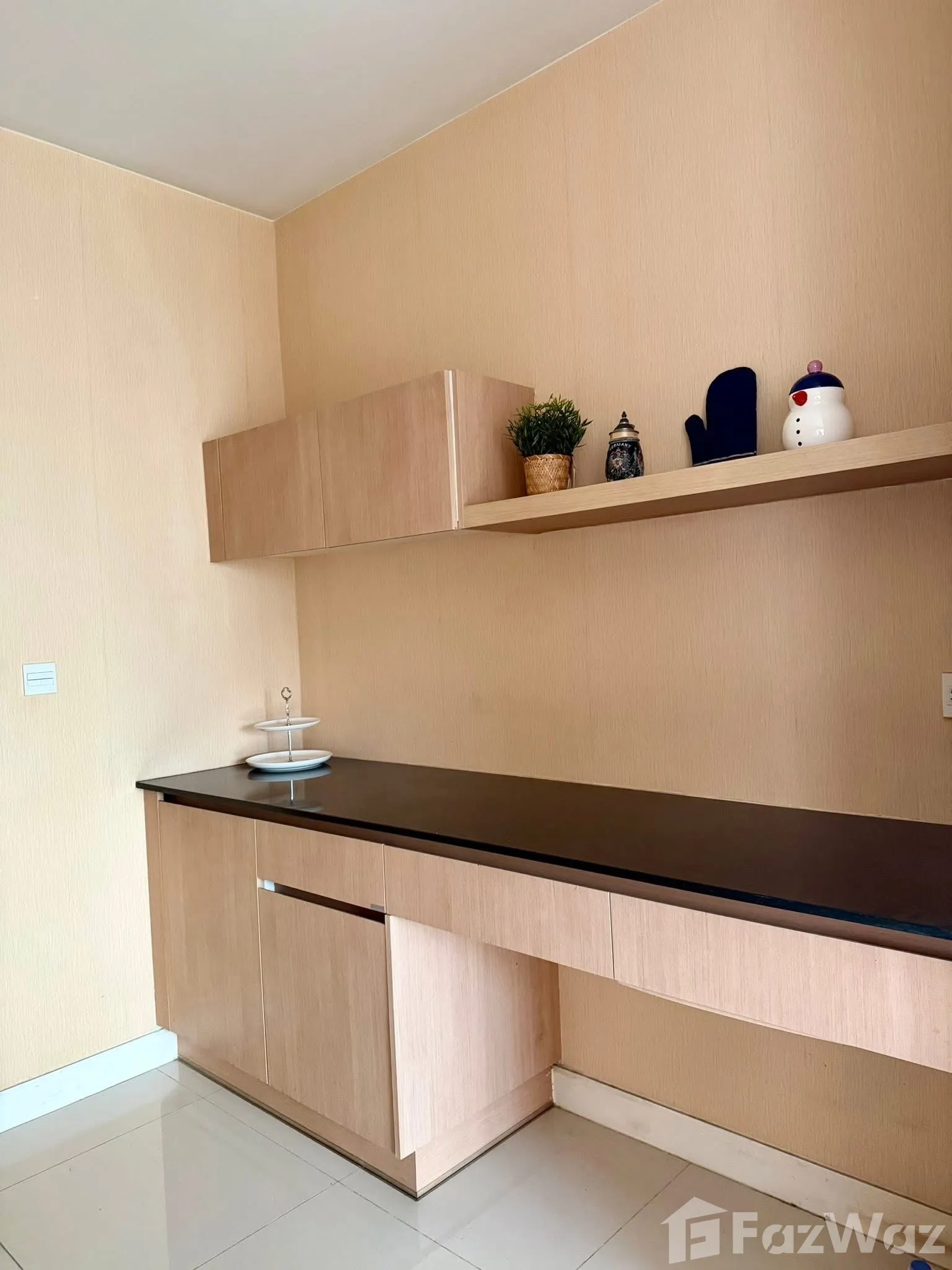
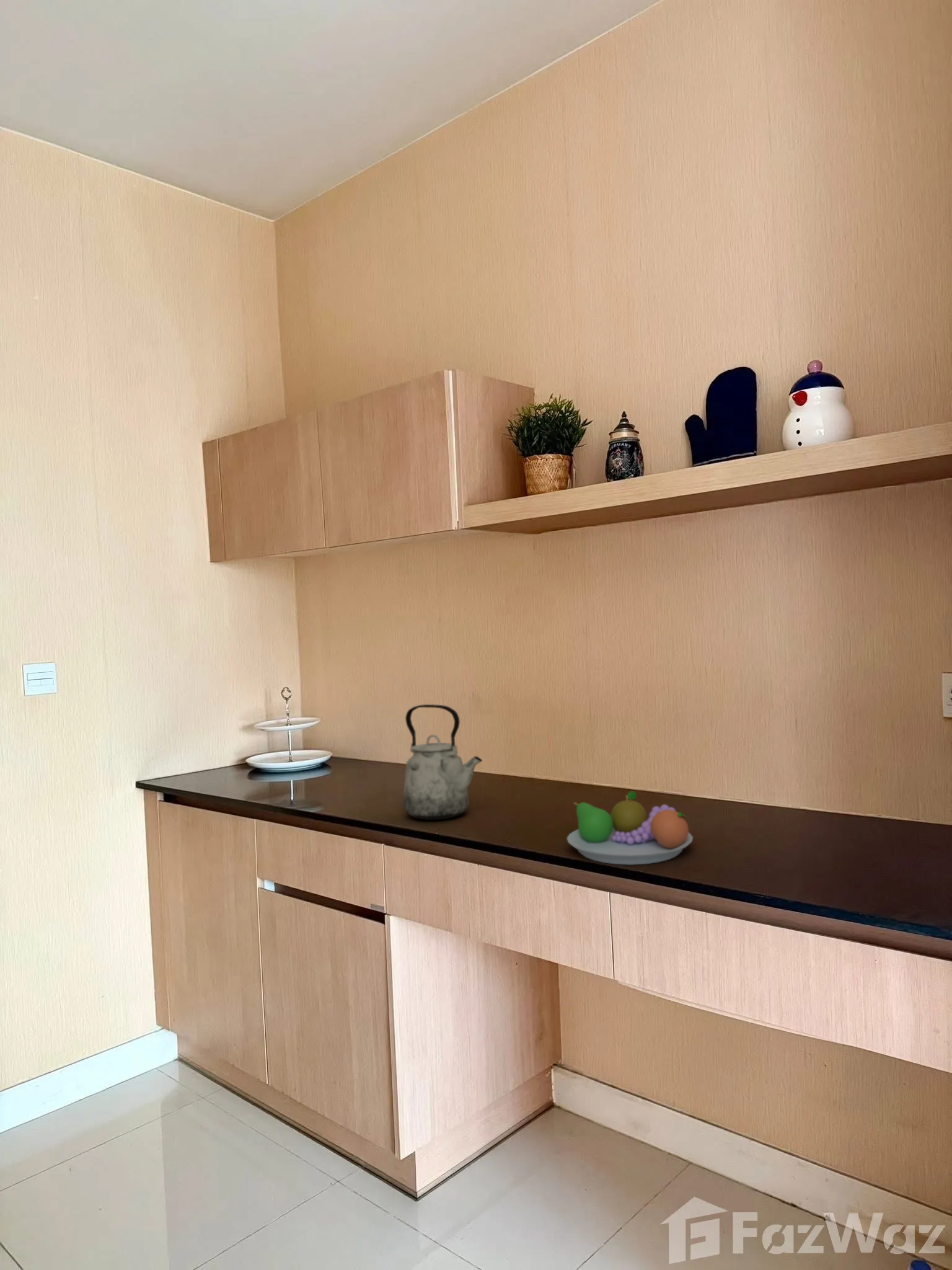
+ fruit bowl (625, 824)
+ kettle (444, 761)
